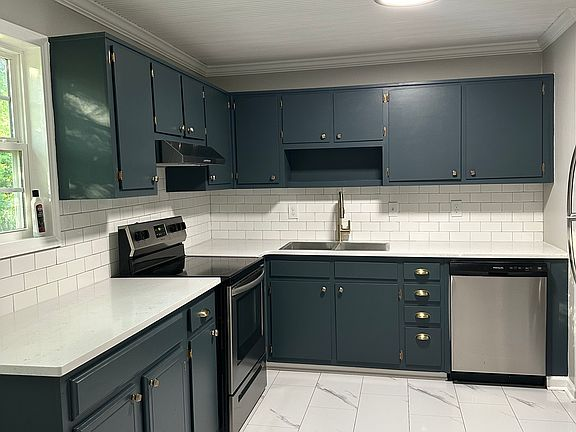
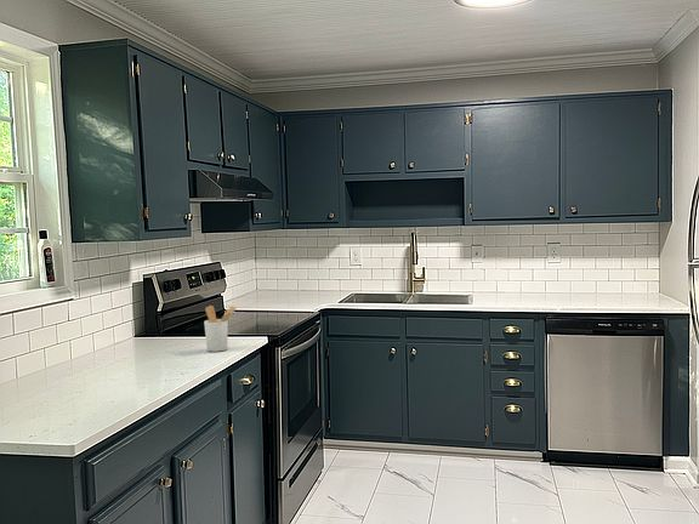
+ utensil holder (221, 326)
